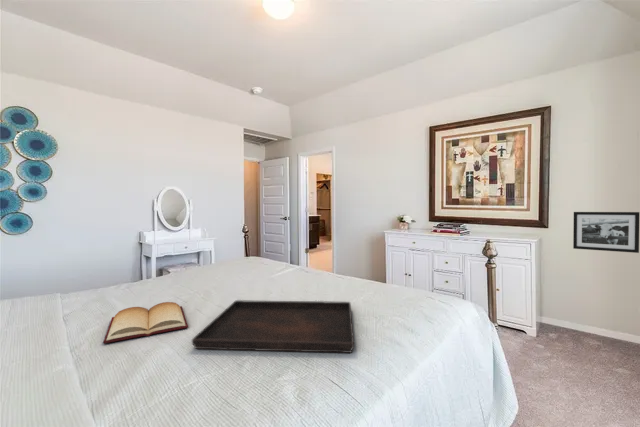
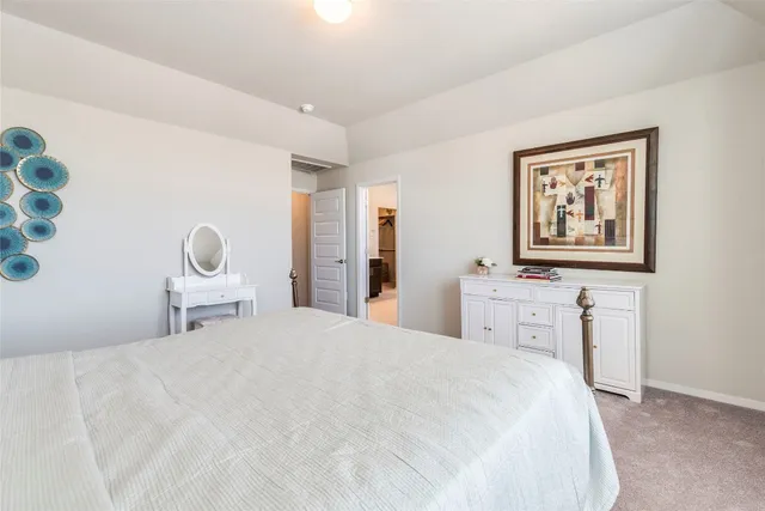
- bible (148, 318)
- picture frame (604, 231)
- serving tray (283, 322)
